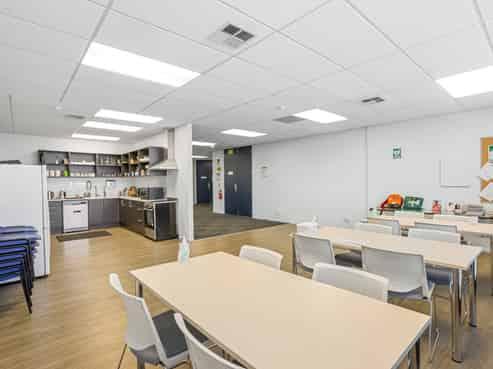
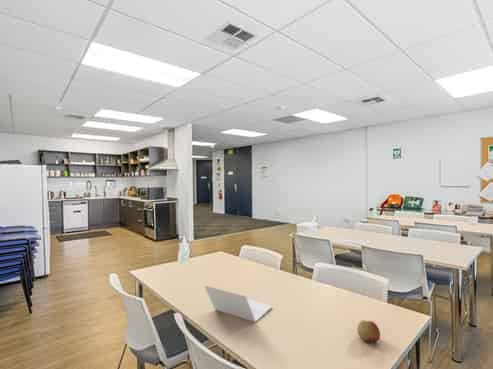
+ apple (368, 330)
+ laptop (239, 294)
